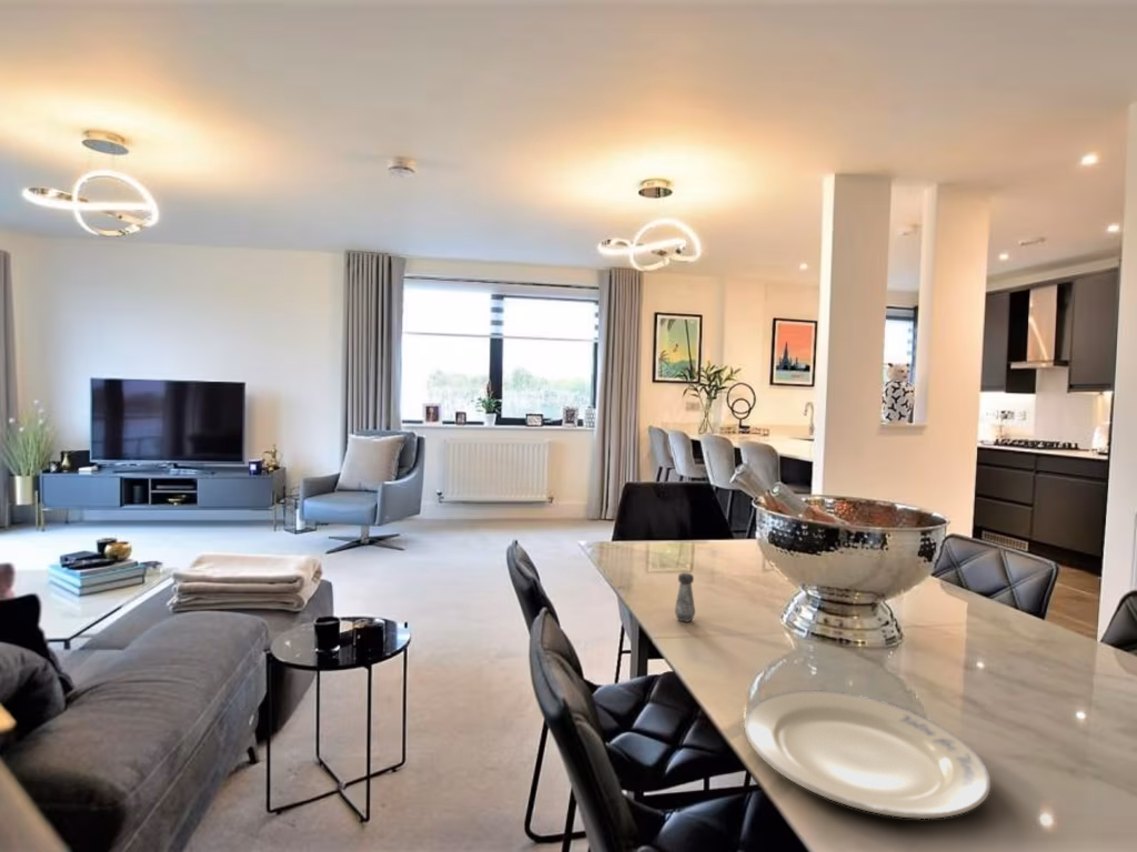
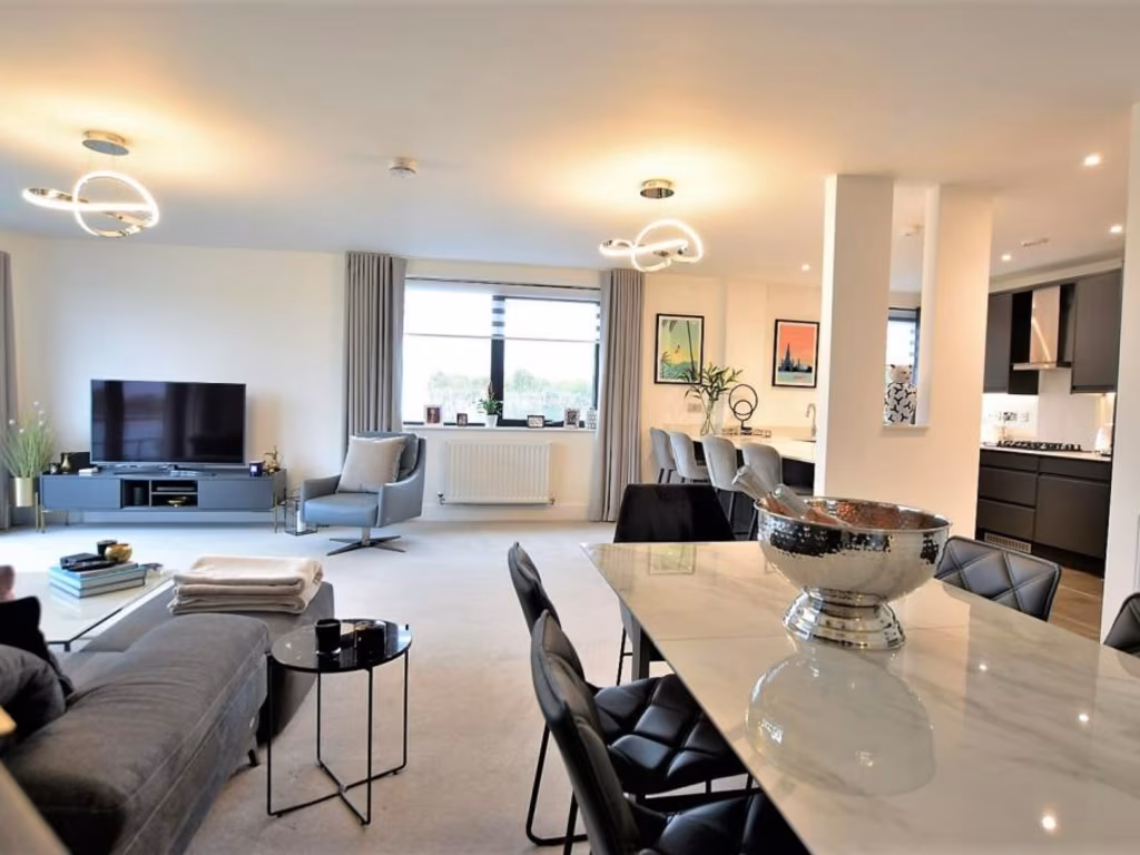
- salt shaker (685, 596)
- chinaware (857, 750)
